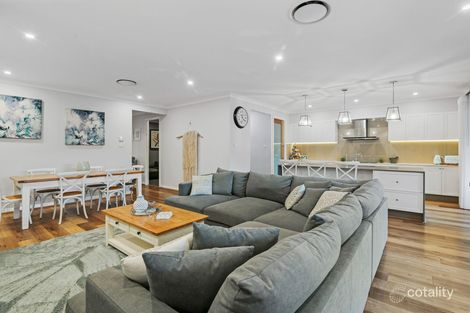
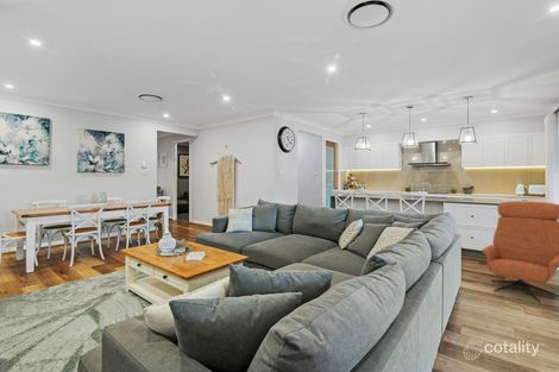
+ lounge chair (522, 245)
